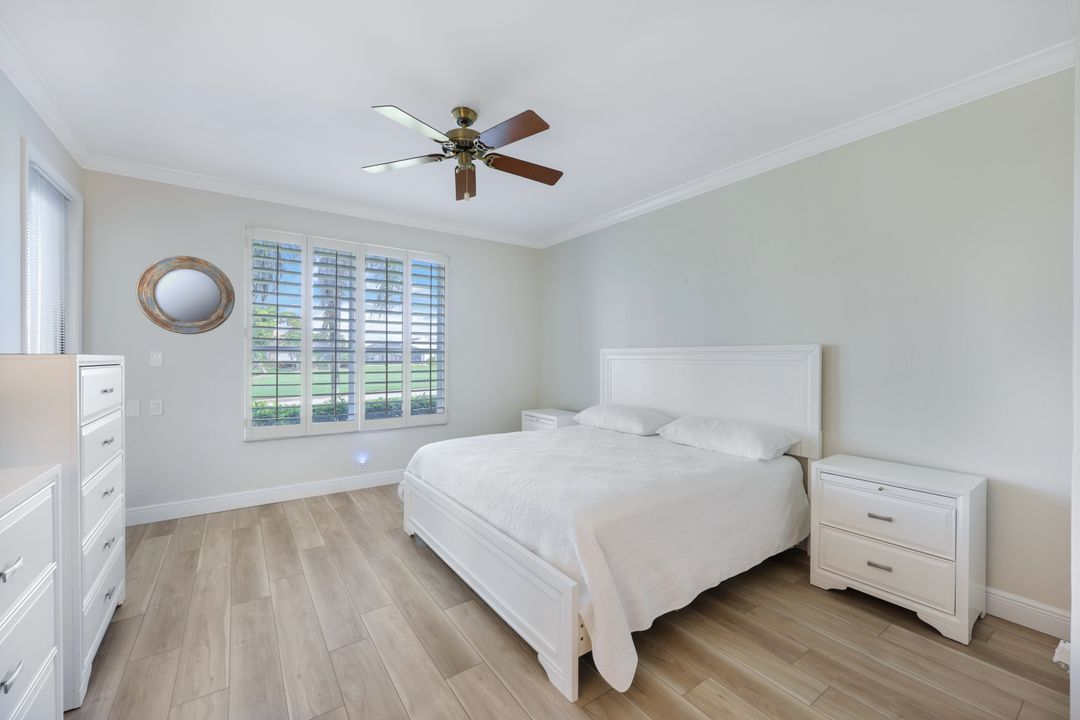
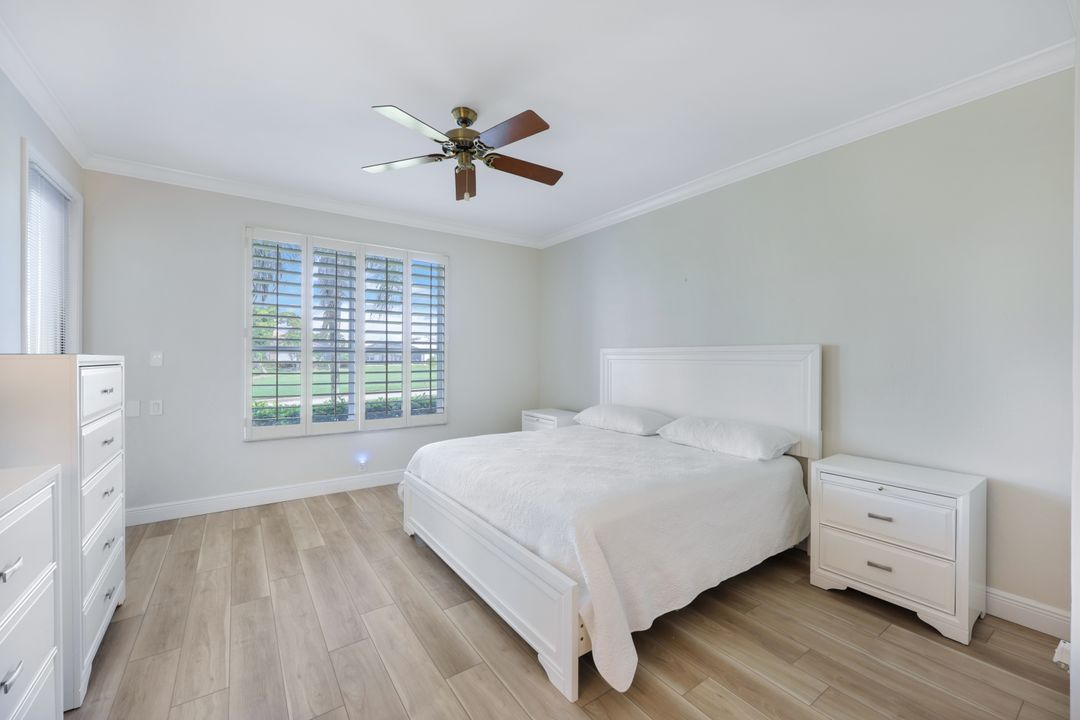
- home mirror (187, 295)
